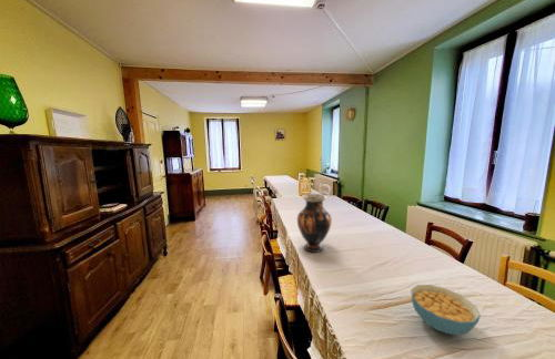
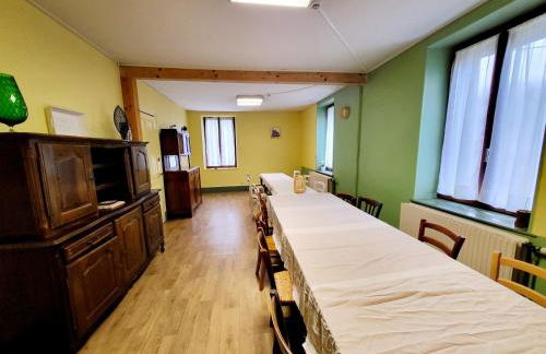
- vase (313, 222)
- cereal bowl (441, 312)
